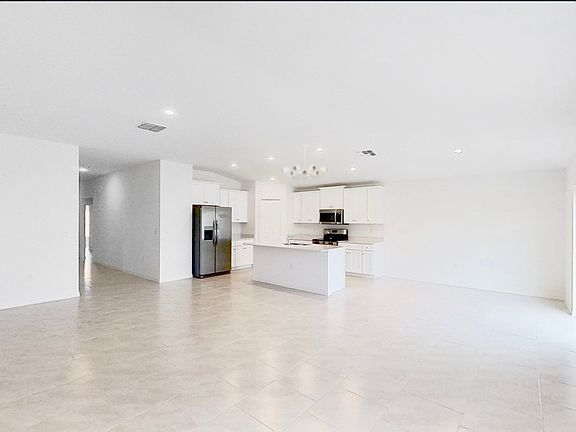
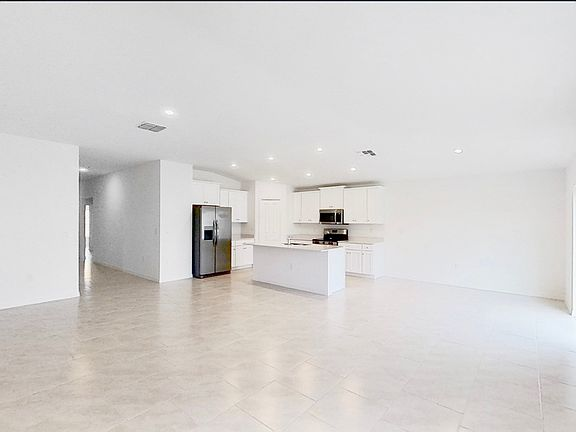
- chandelier (304, 161)
